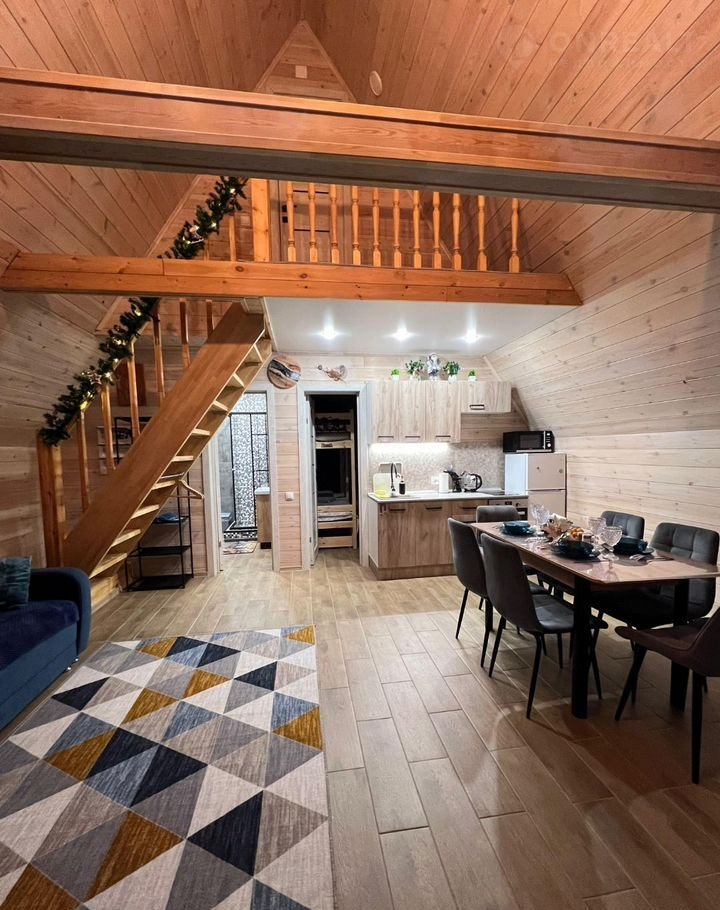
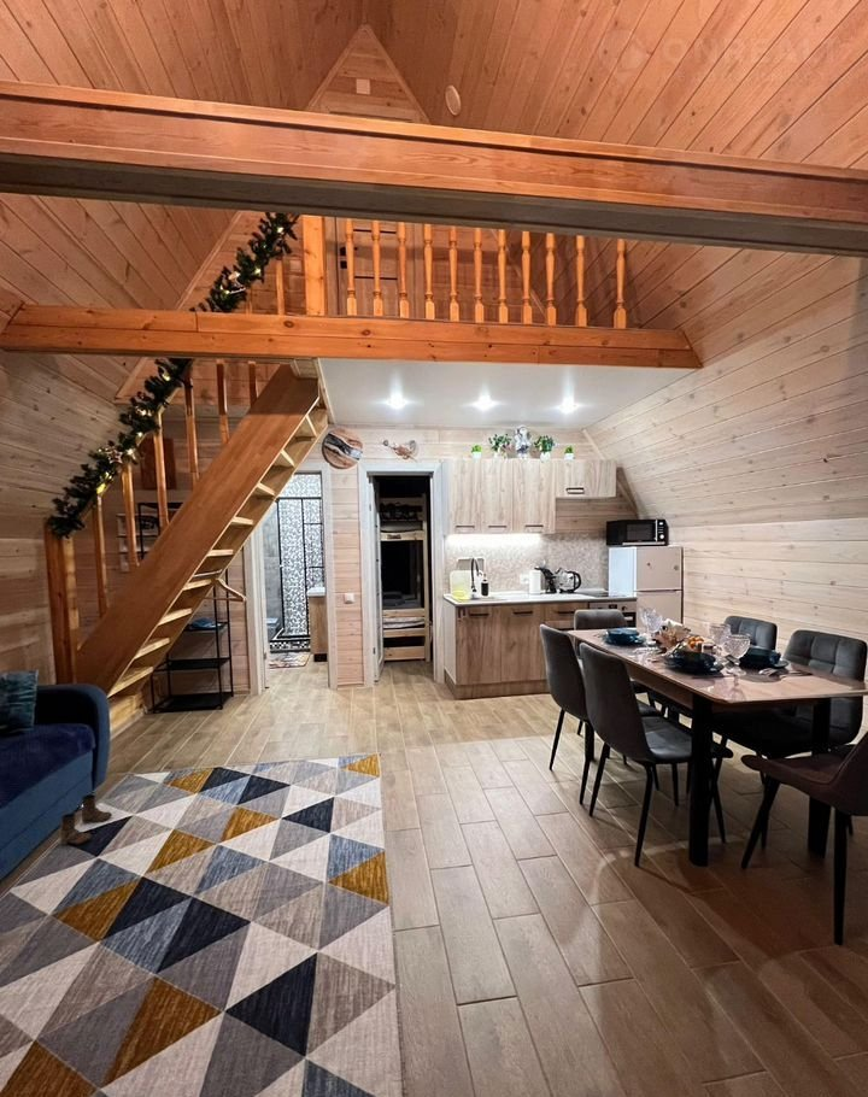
+ boots (87, 817)
